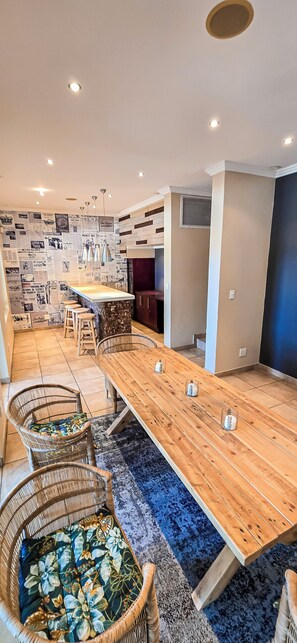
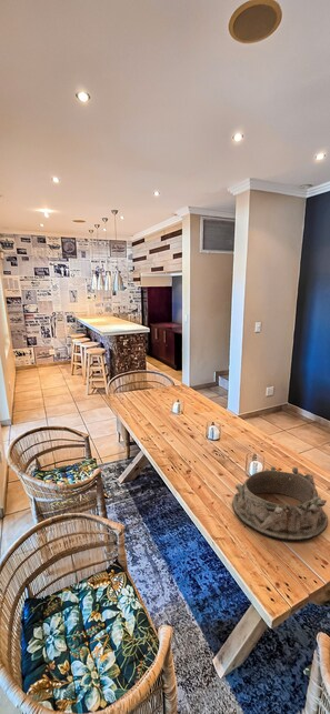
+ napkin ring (281, 493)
